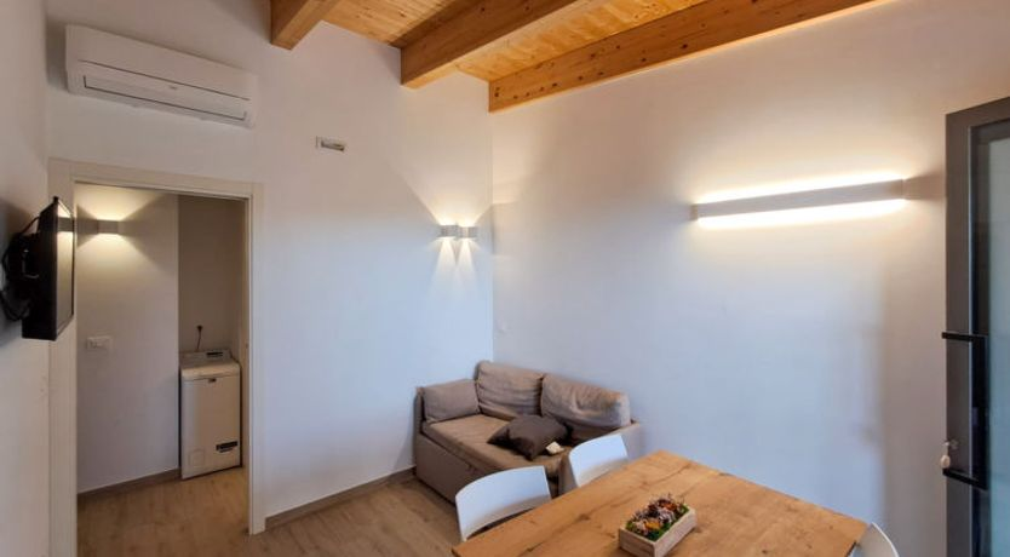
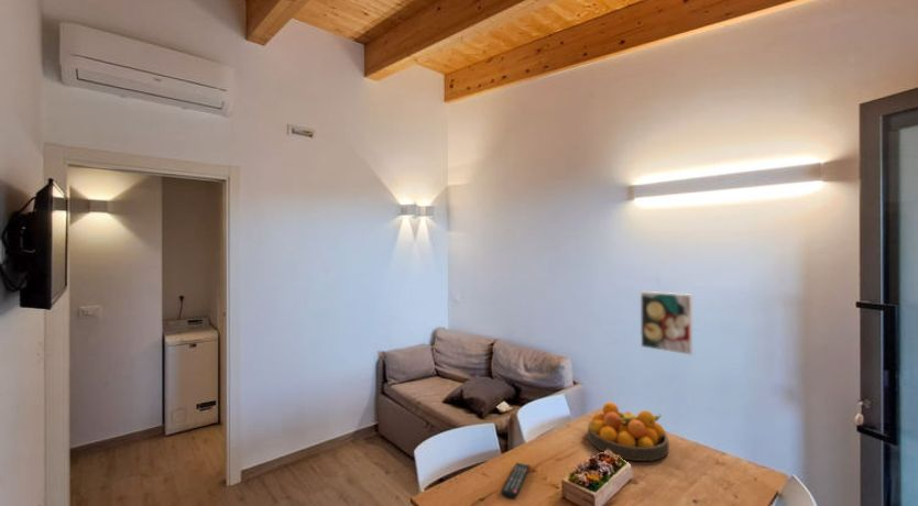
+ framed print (665, 321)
+ remote control (516, 480)
+ fruit bowl (626, 426)
